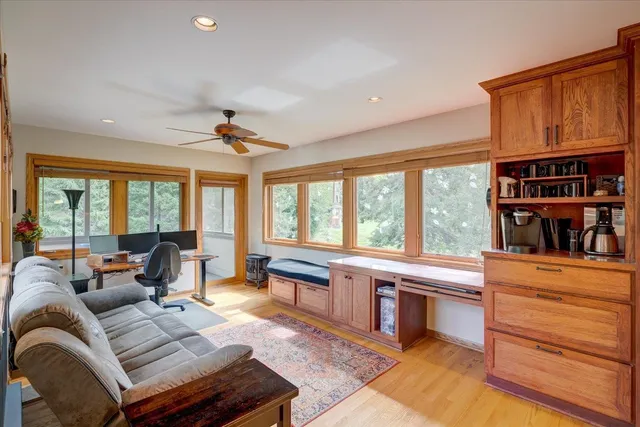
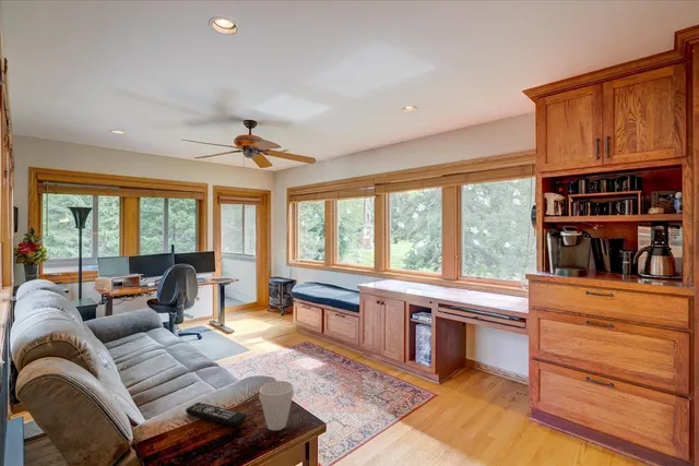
+ remote control (215, 414)
+ cup (276, 406)
